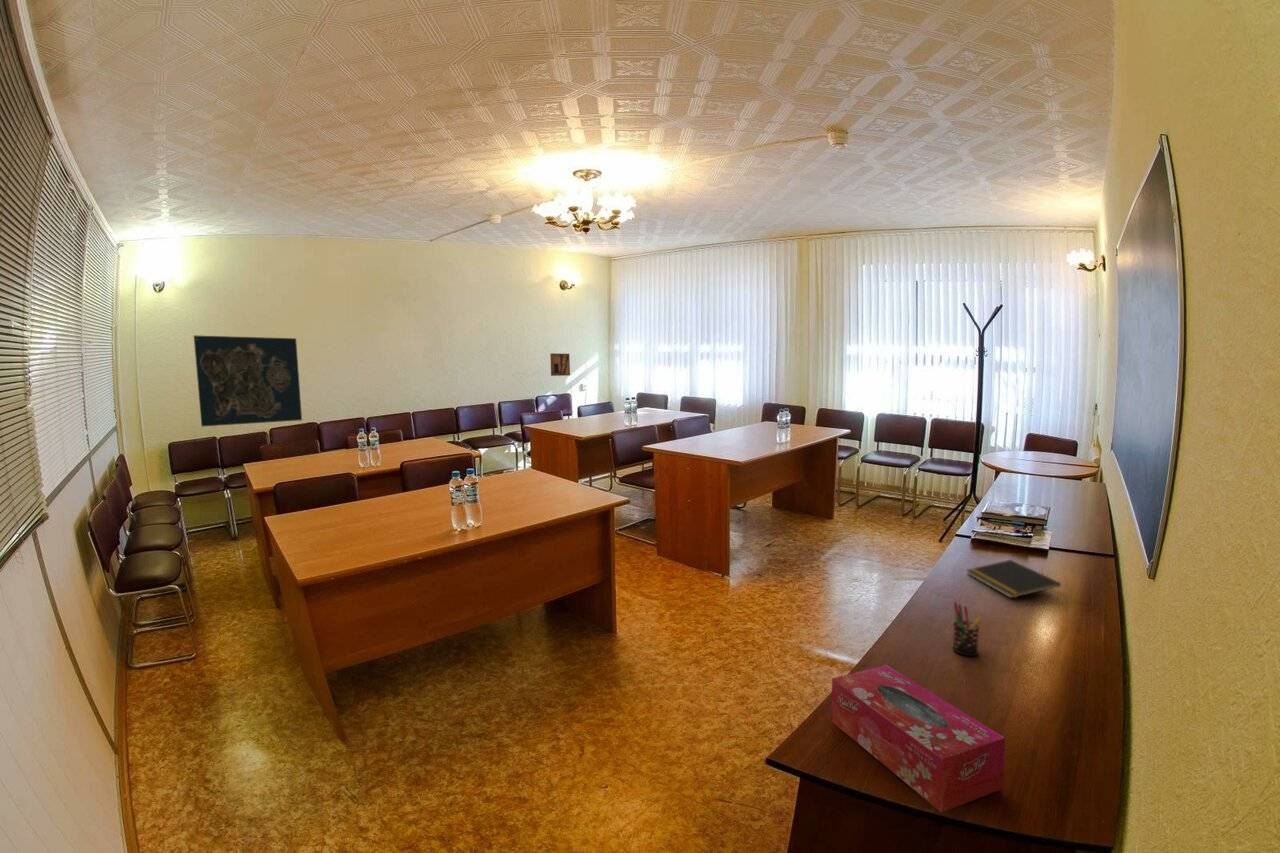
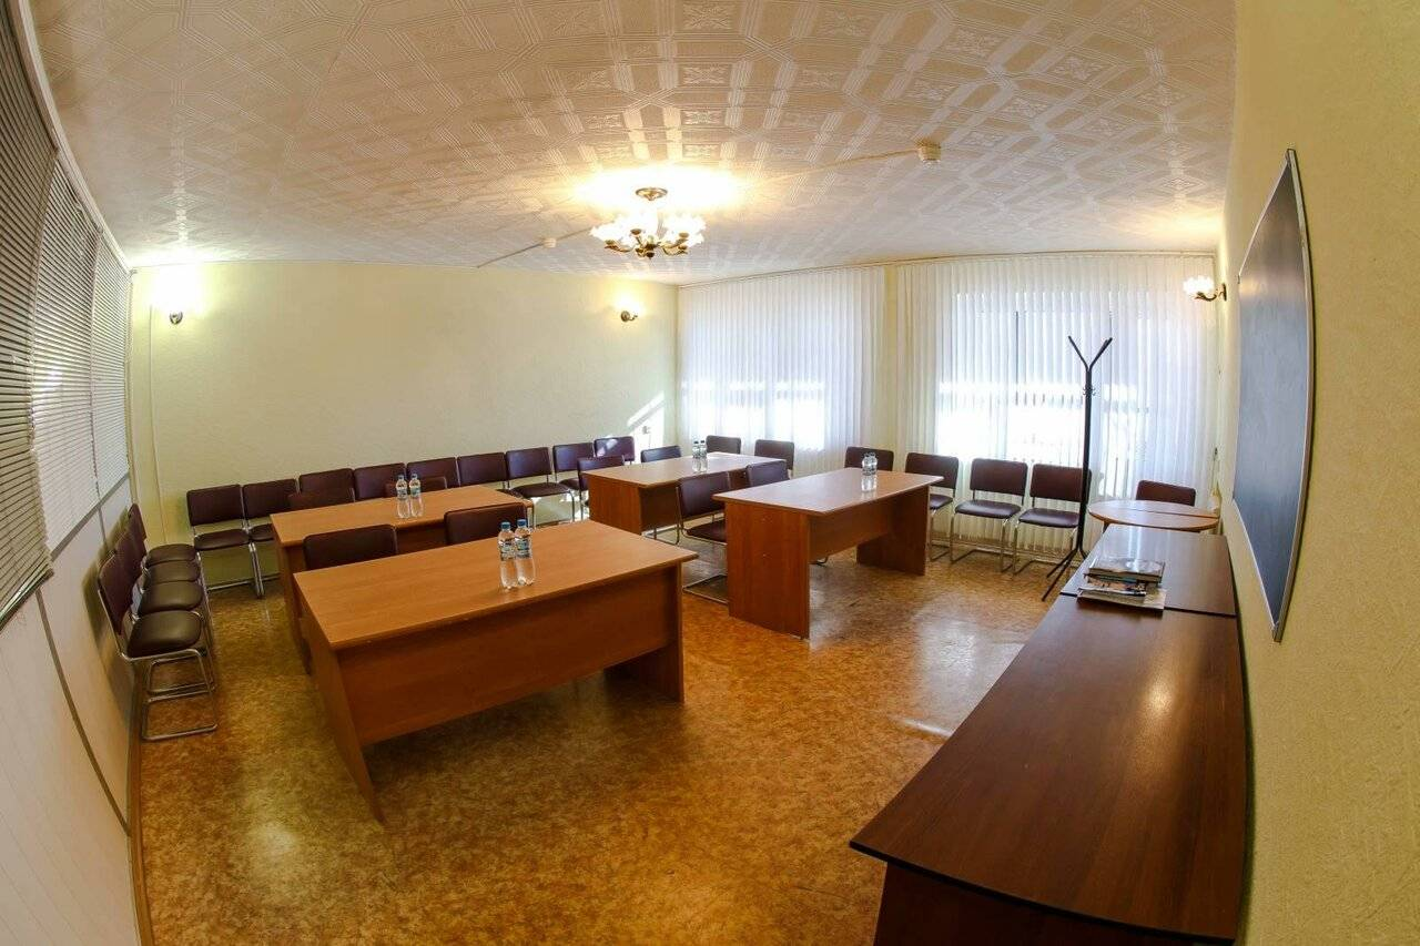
- wall art (560, 364)
- pen holder (963, 628)
- notepad (1010, 577)
- map (251, 380)
- tissue box (910, 728)
